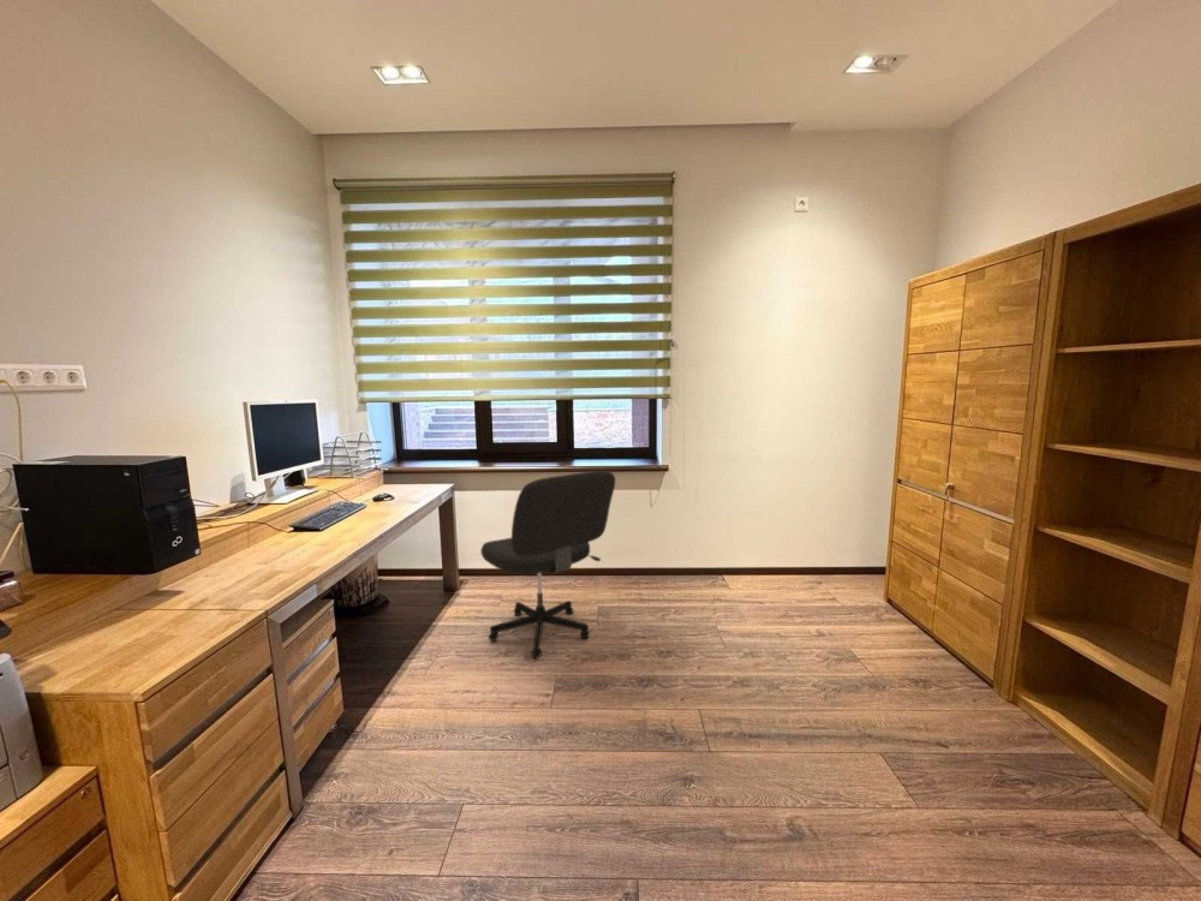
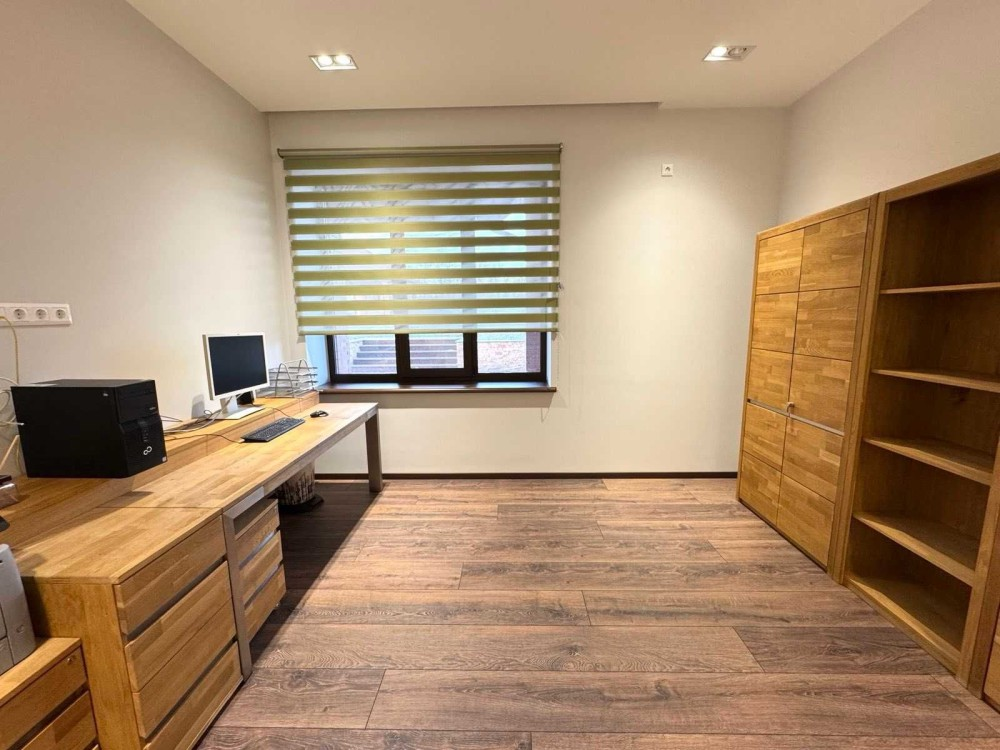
- office chair (545, 551)
